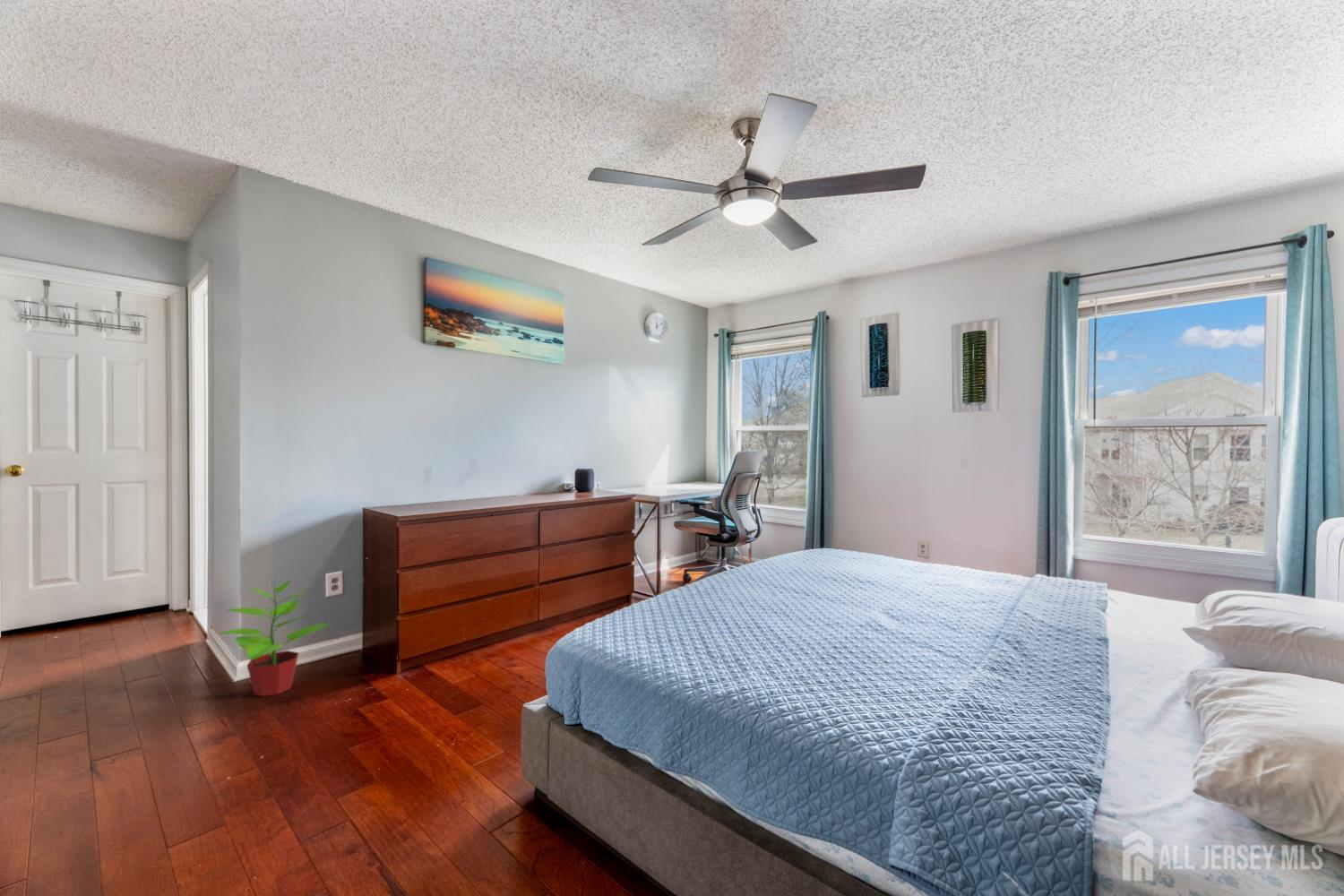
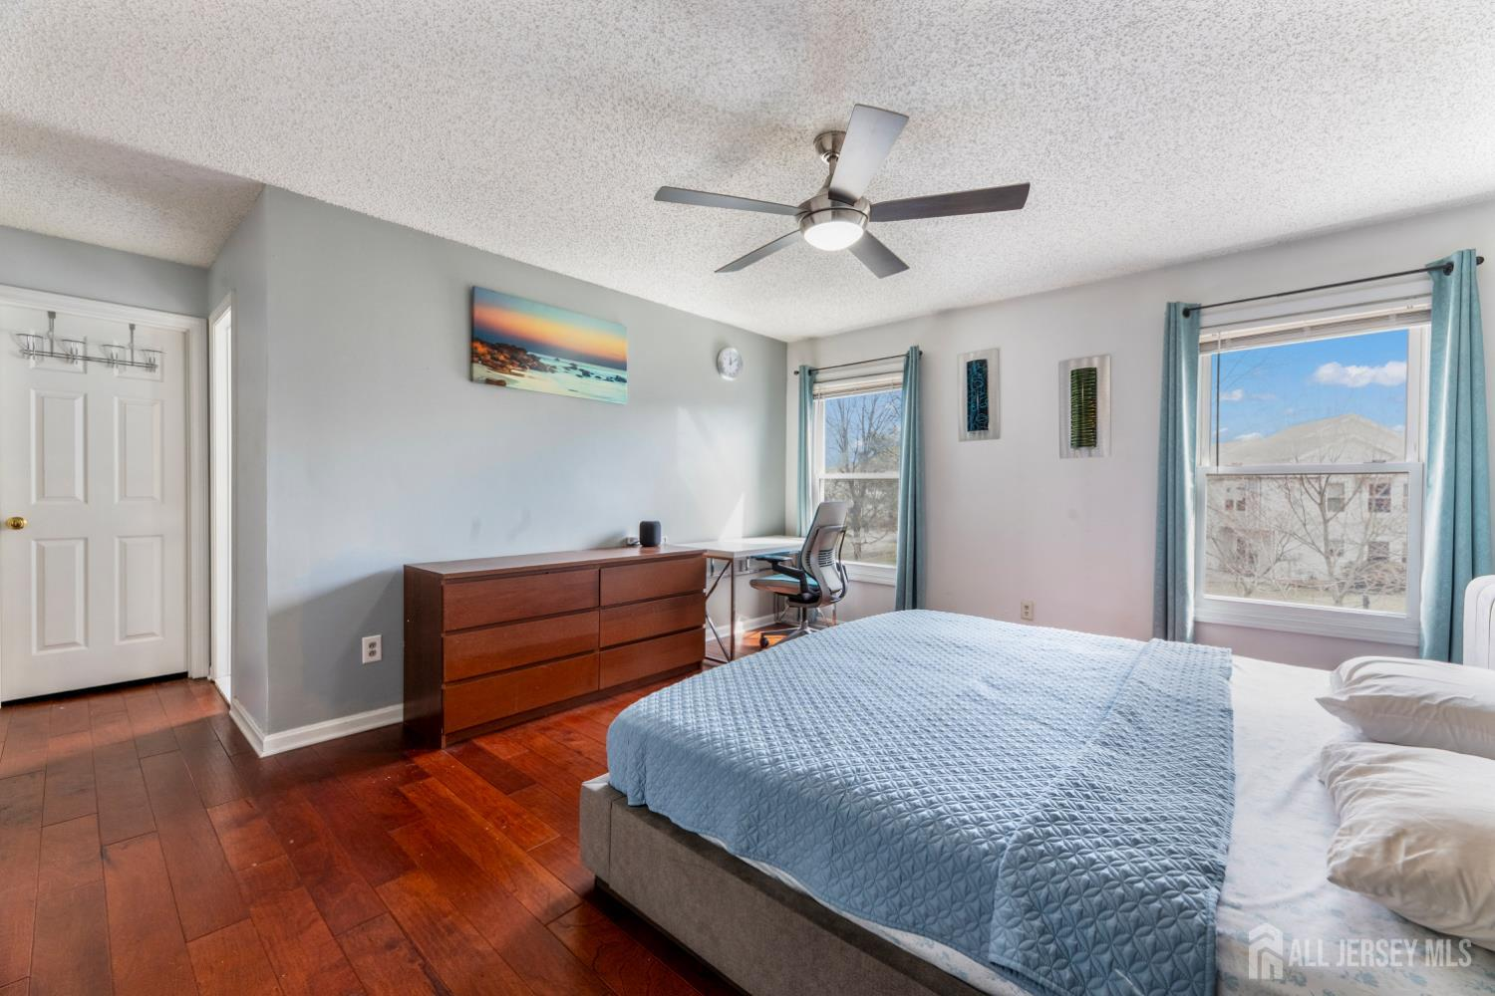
- potted plant (274, 631)
